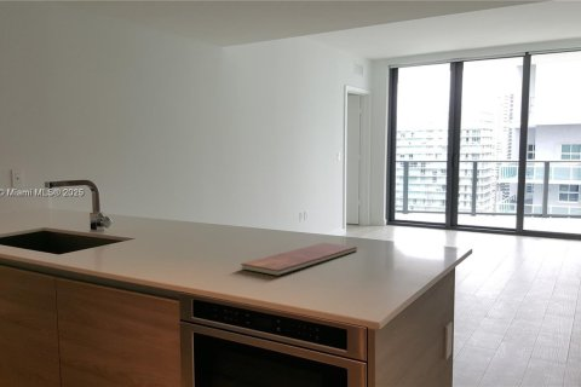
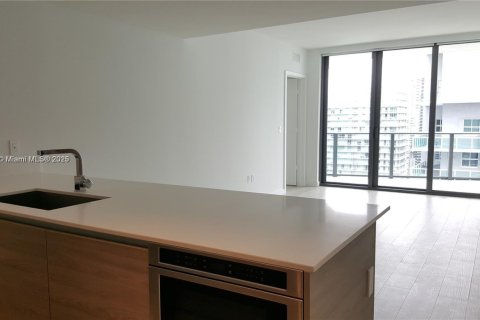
- chopping board (304, 256)
